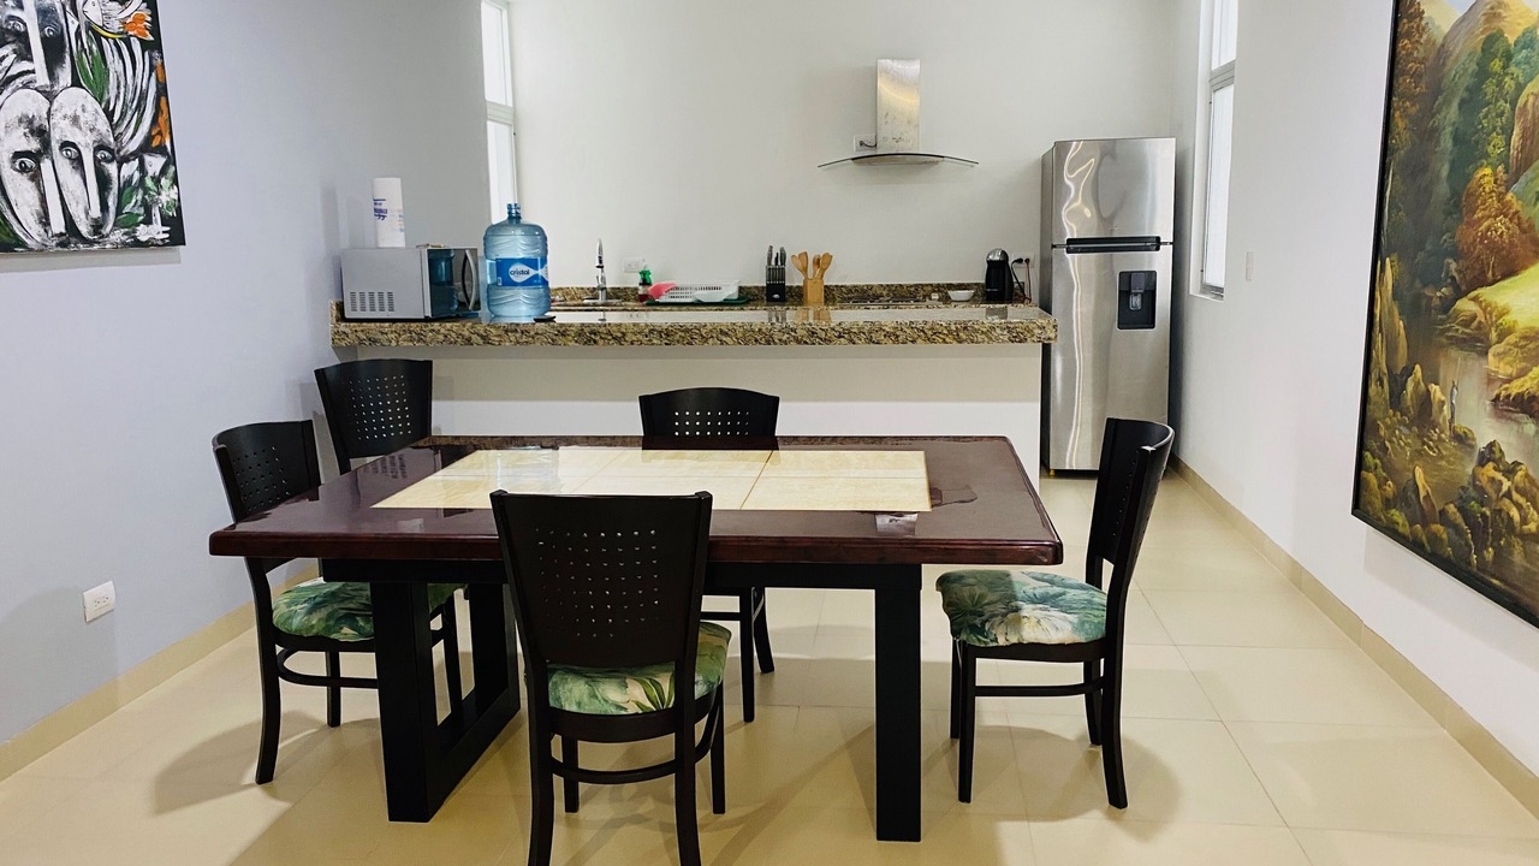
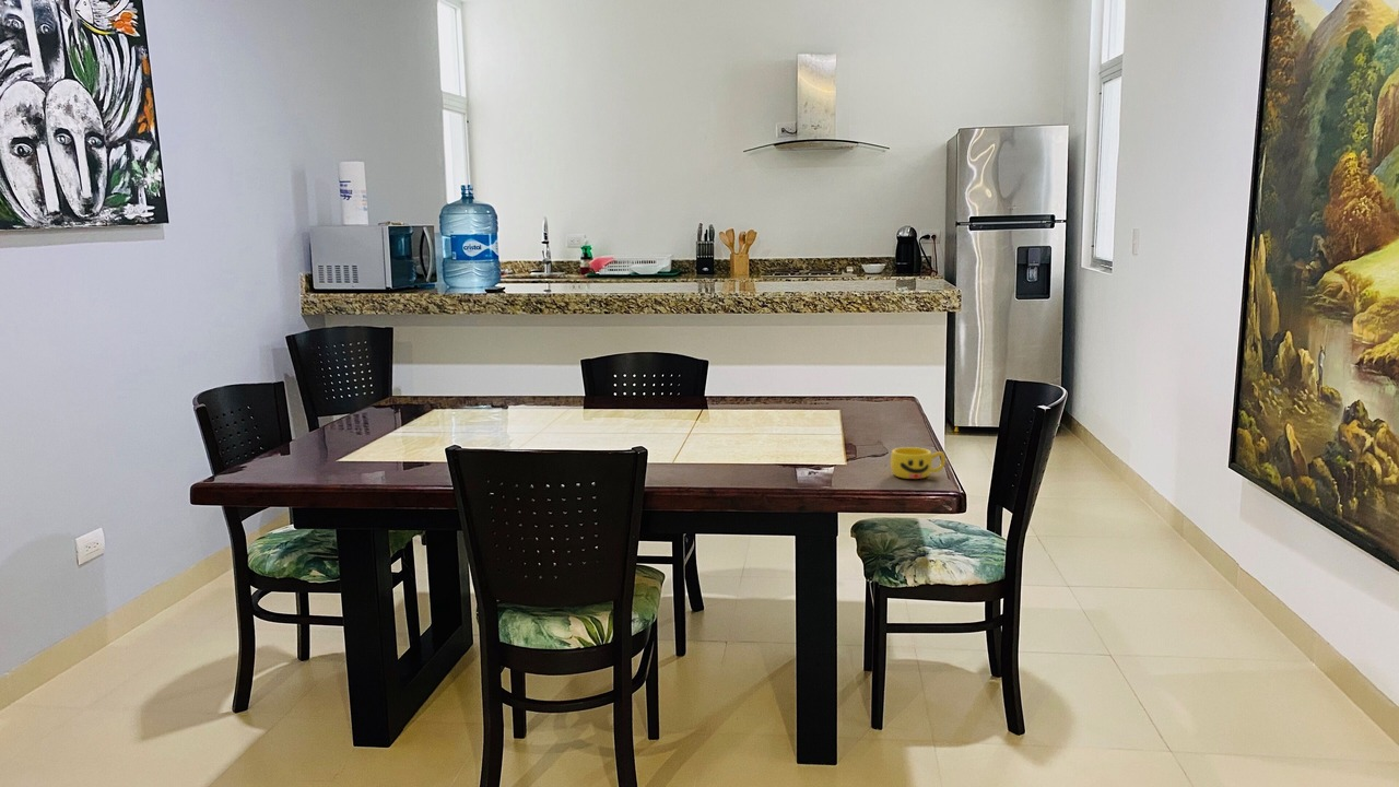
+ cup (917, 462)
